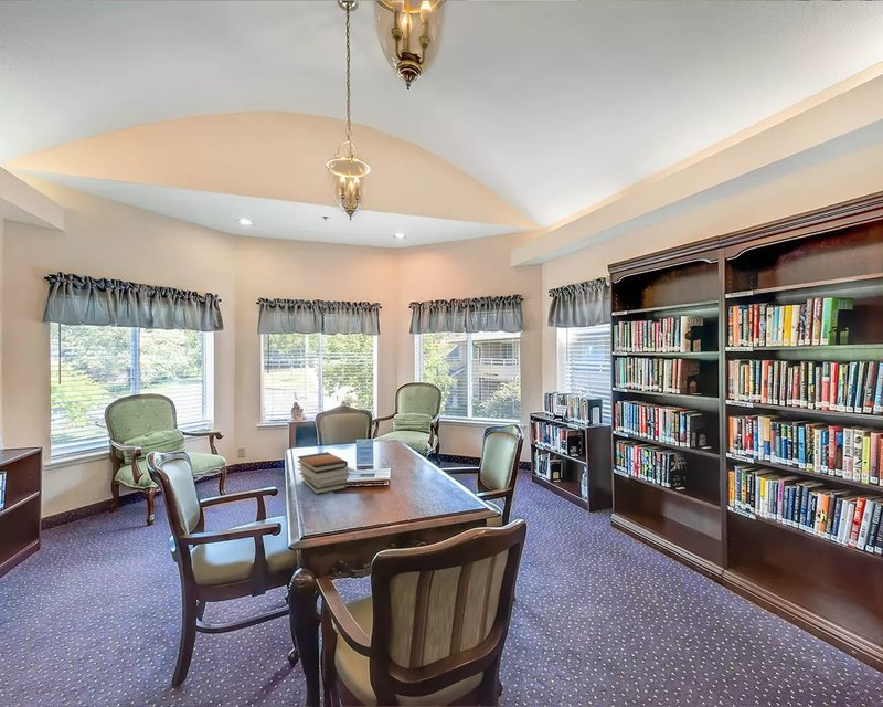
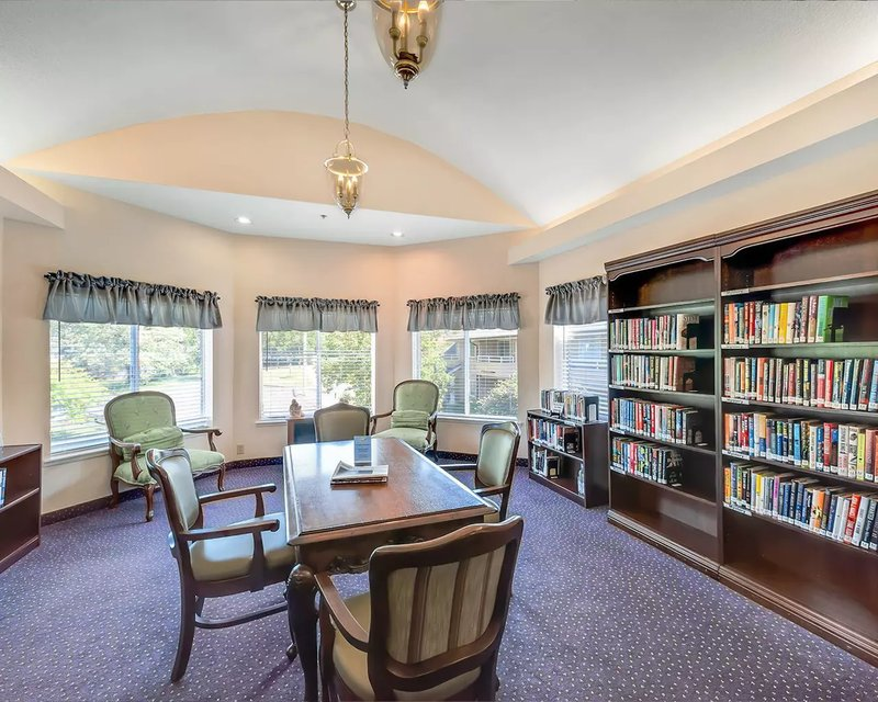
- book stack (322, 472)
